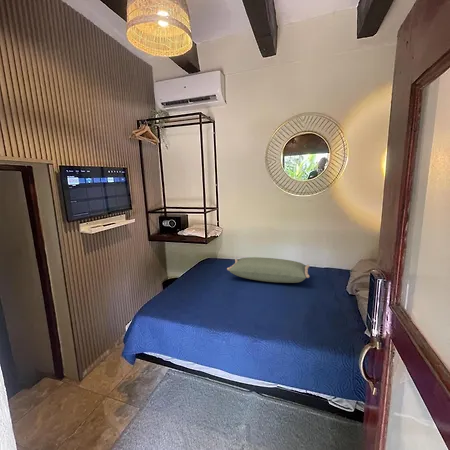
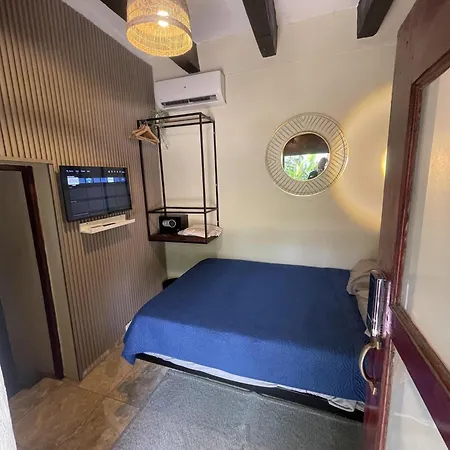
- pillow (268, 268)
